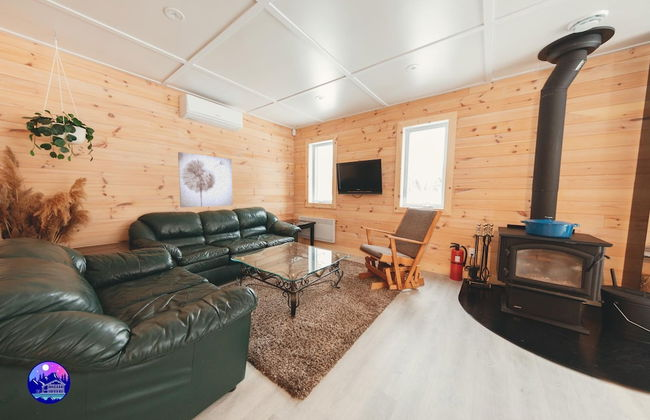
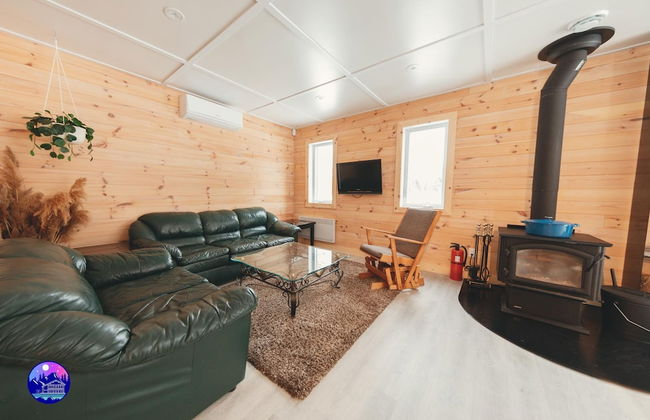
- wall art (207, 181)
